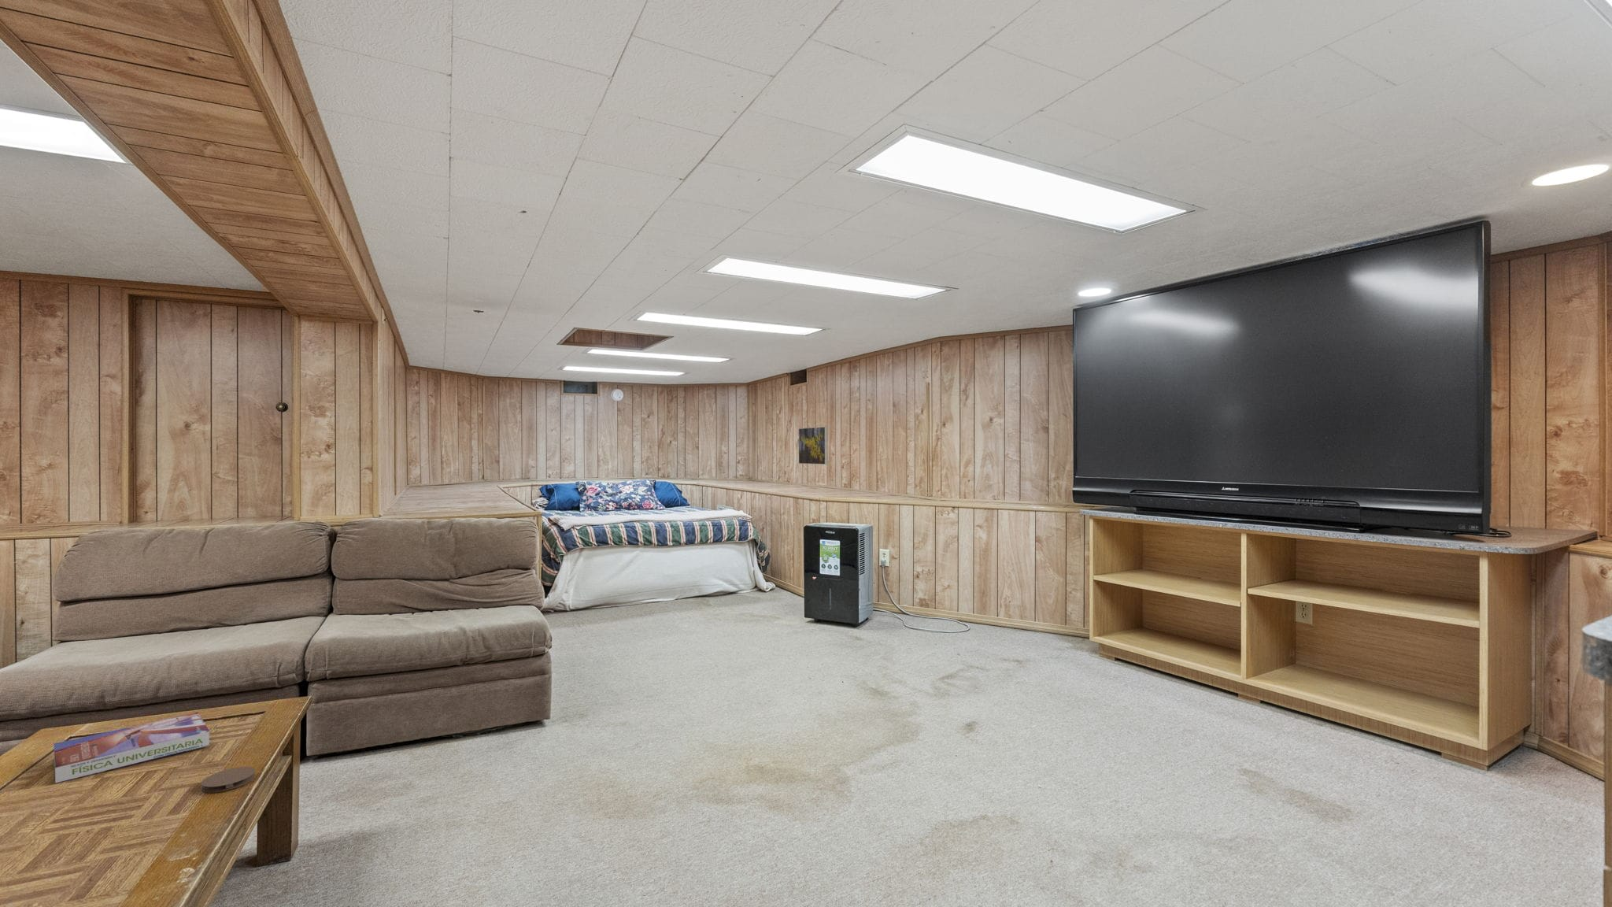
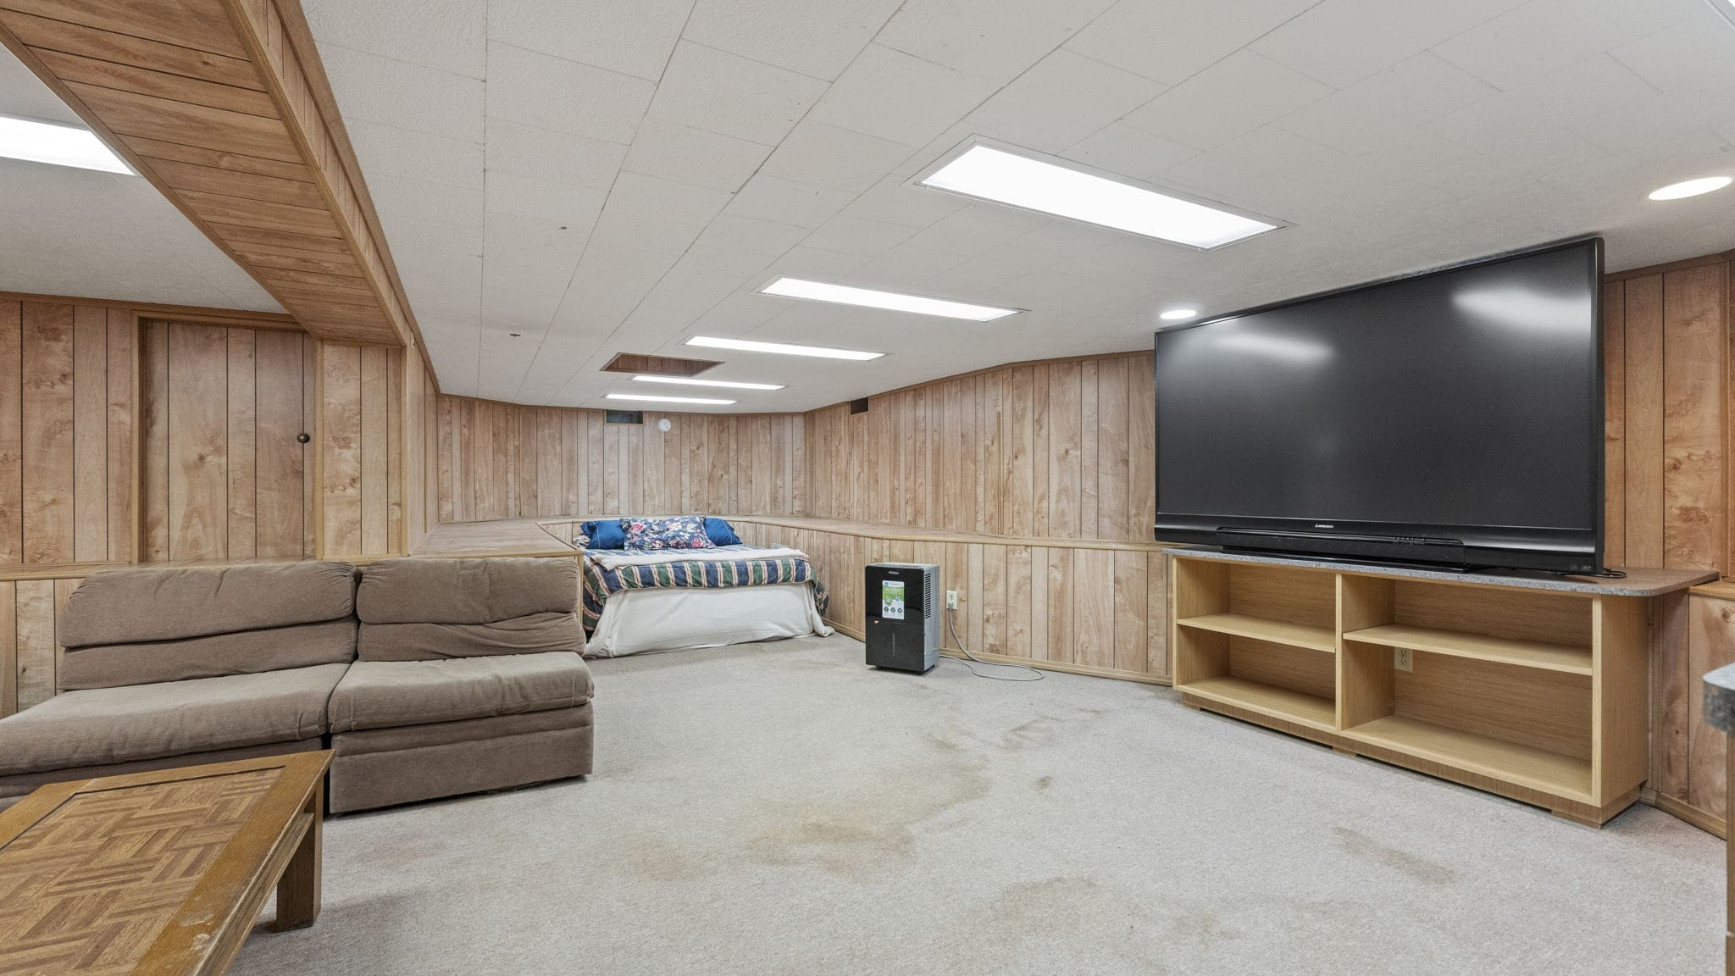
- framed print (813, 445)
- textbook (133, 744)
- coaster (228, 779)
